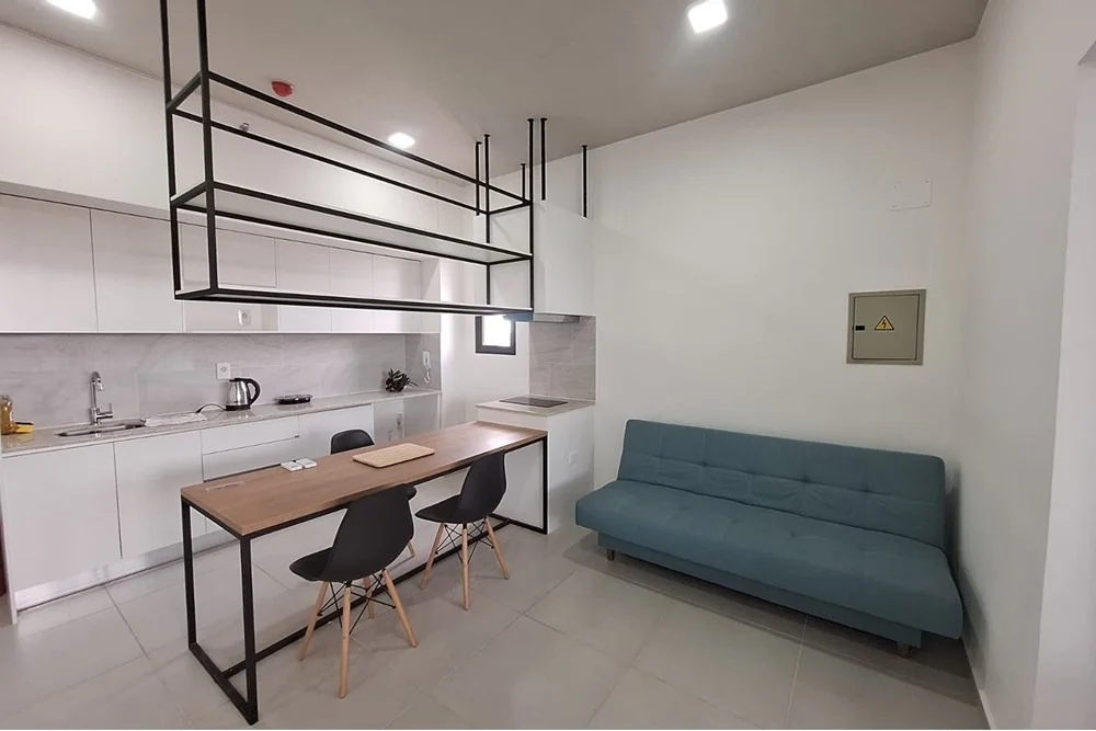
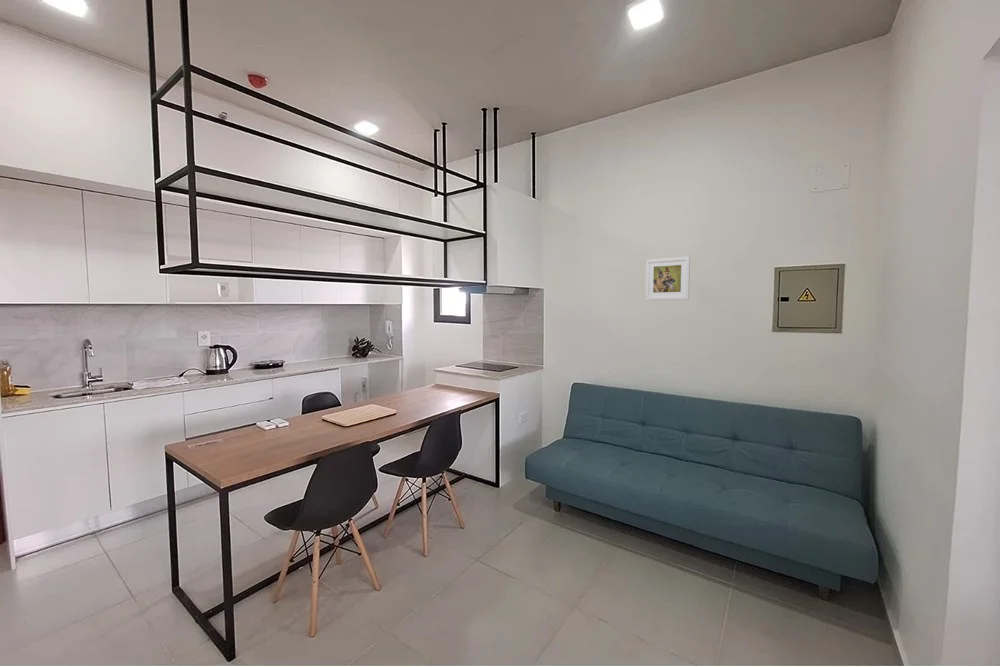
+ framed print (667, 279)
